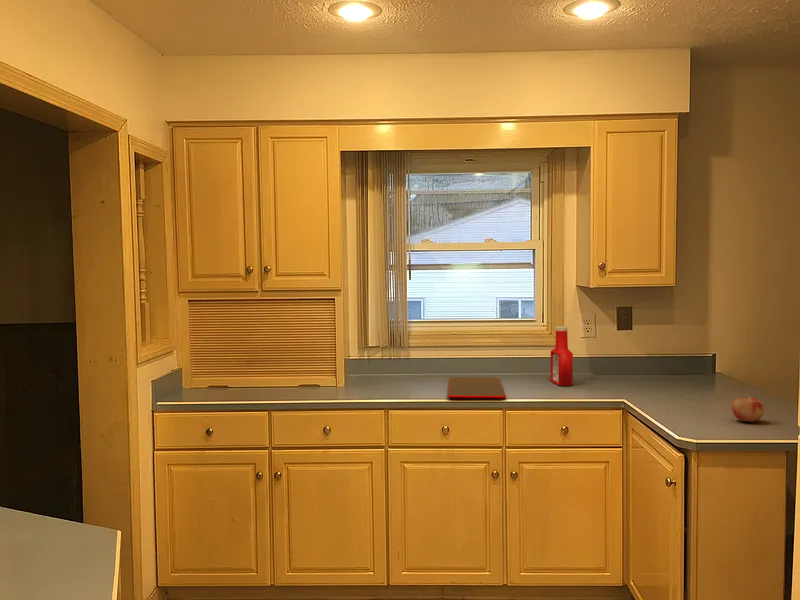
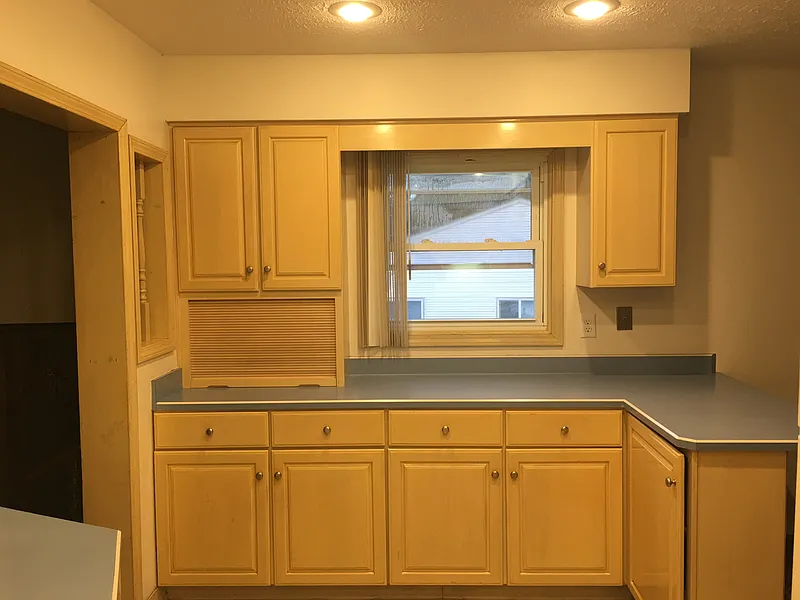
- soap bottle (561, 355)
- cutting board (475, 387)
- fruit (747, 409)
